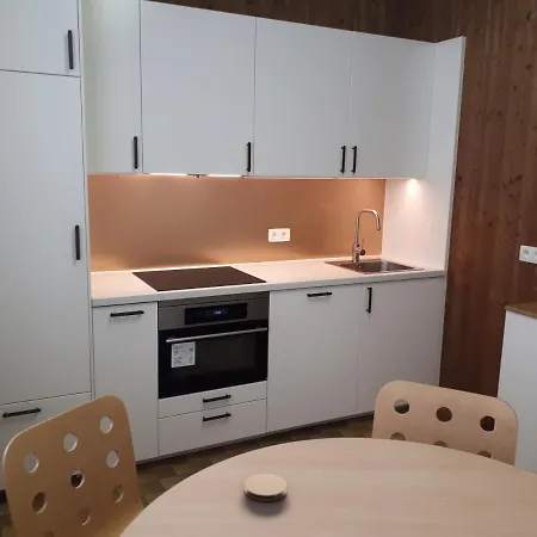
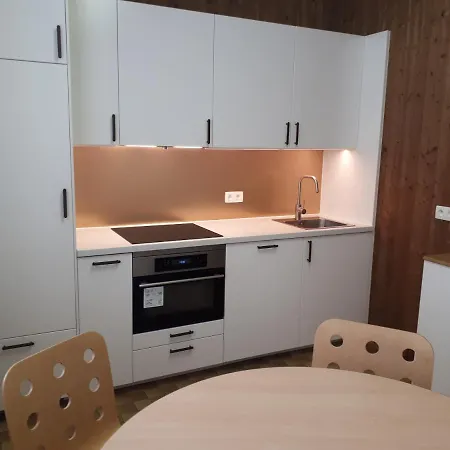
- coaster (265, 487)
